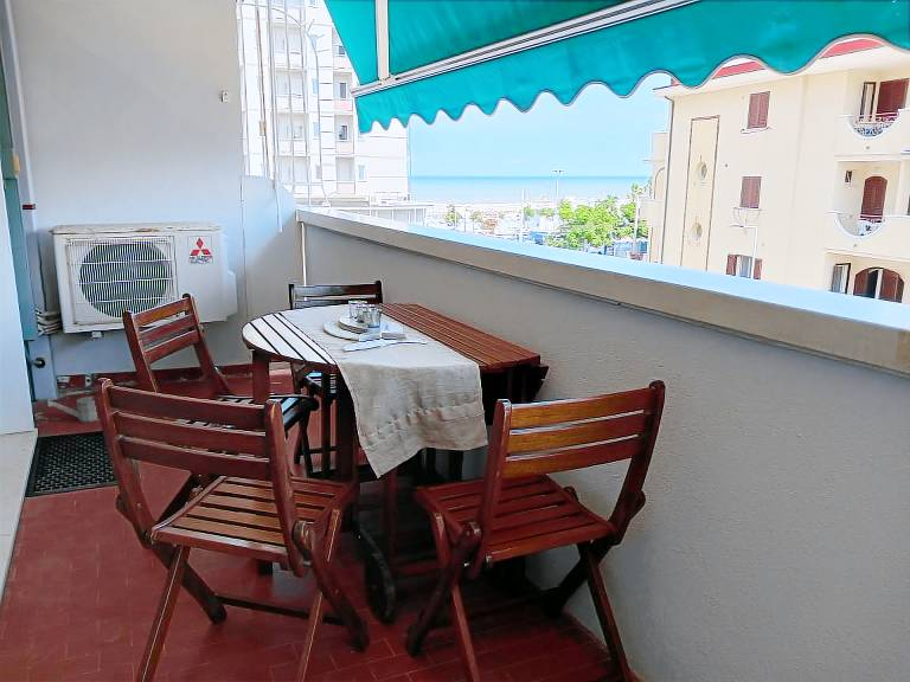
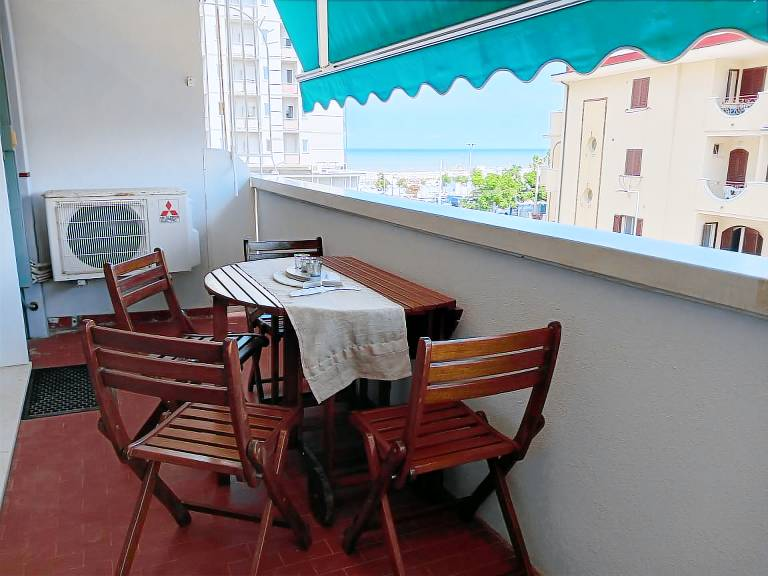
- watering can (81, 407)
